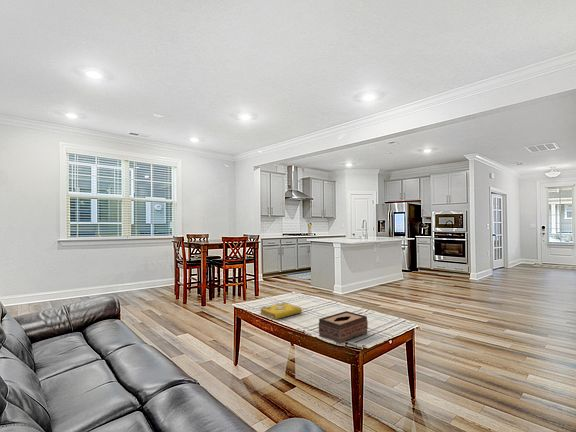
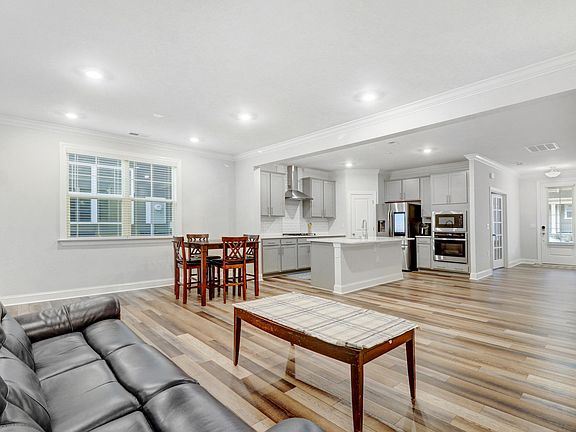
- tissue box (343, 326)
- spell book (281, 310)
